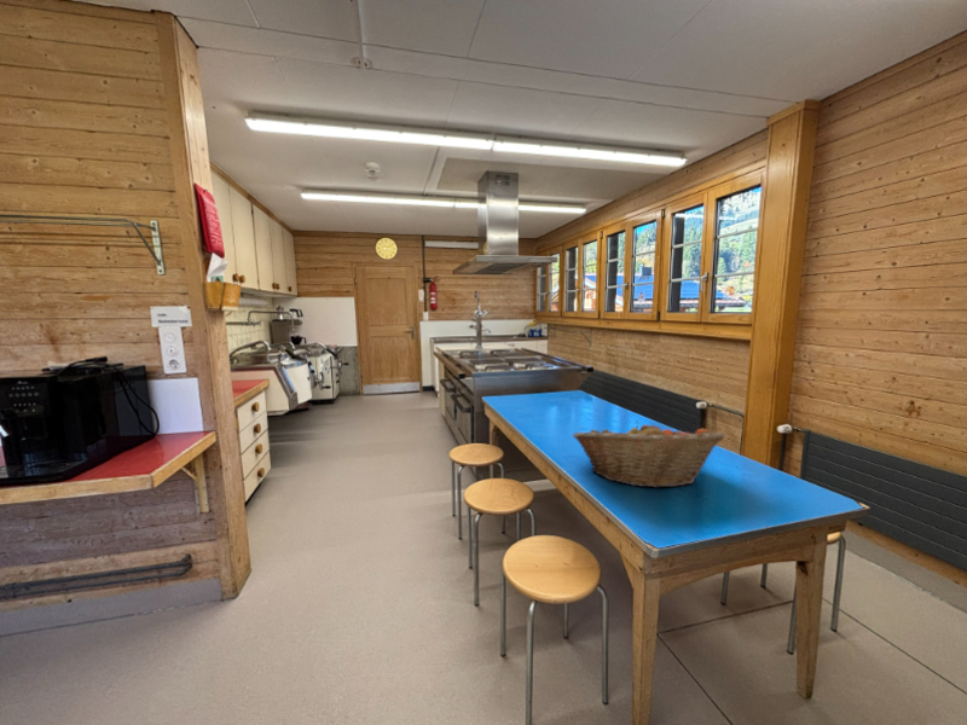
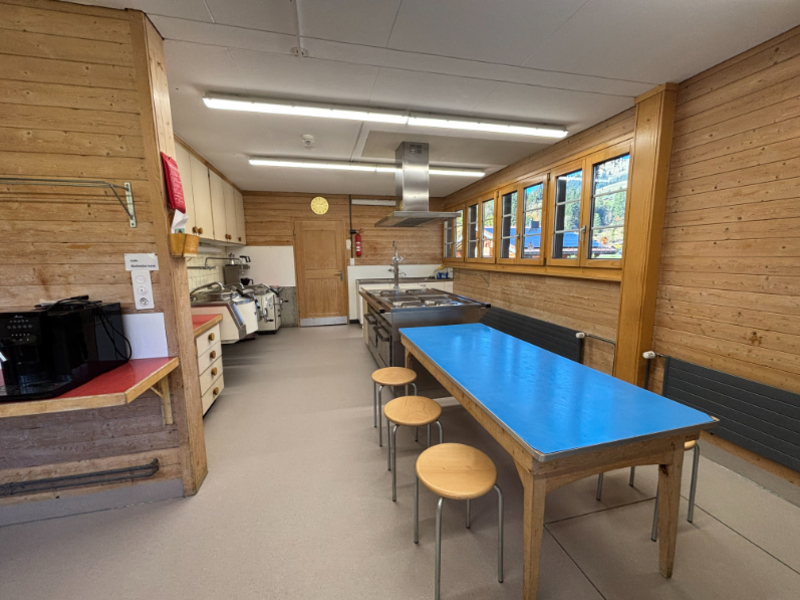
- fruit basket (643, 446)
